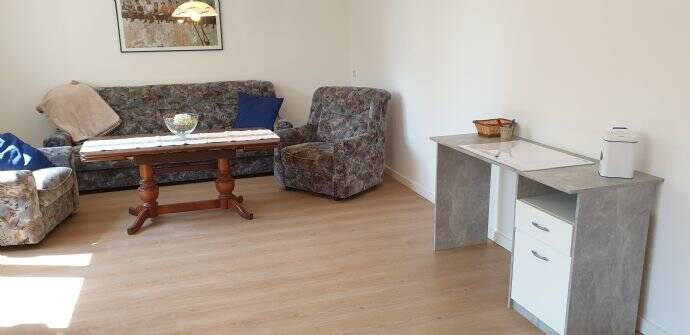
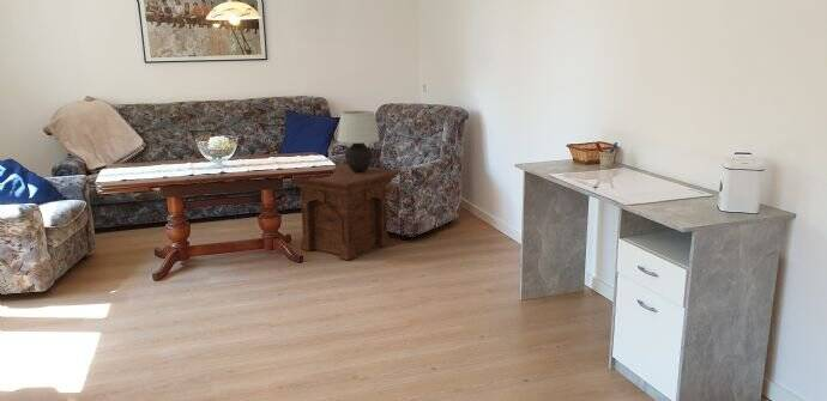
+ side table (344, 209)
+ table lamp (358, 141)
